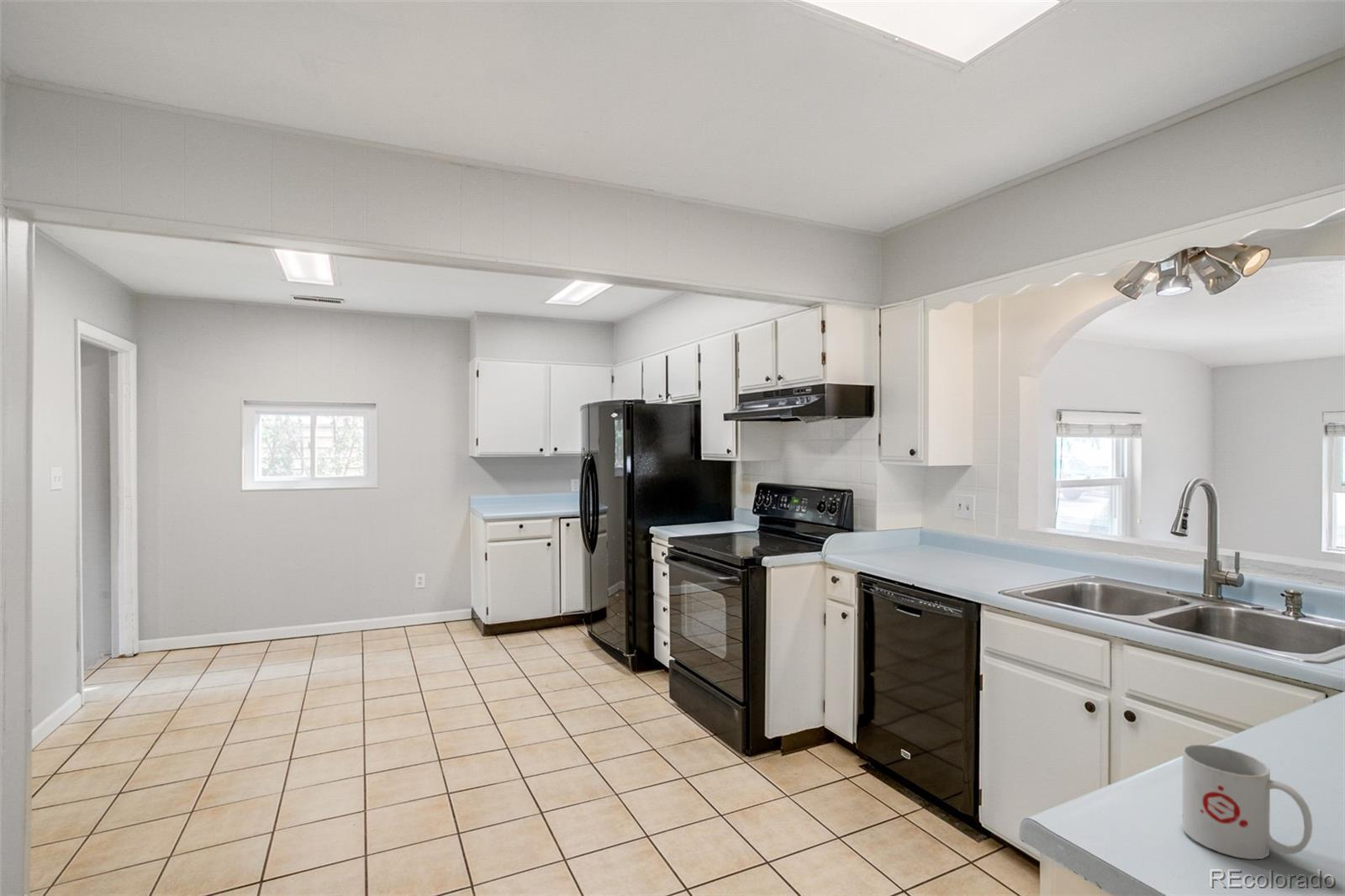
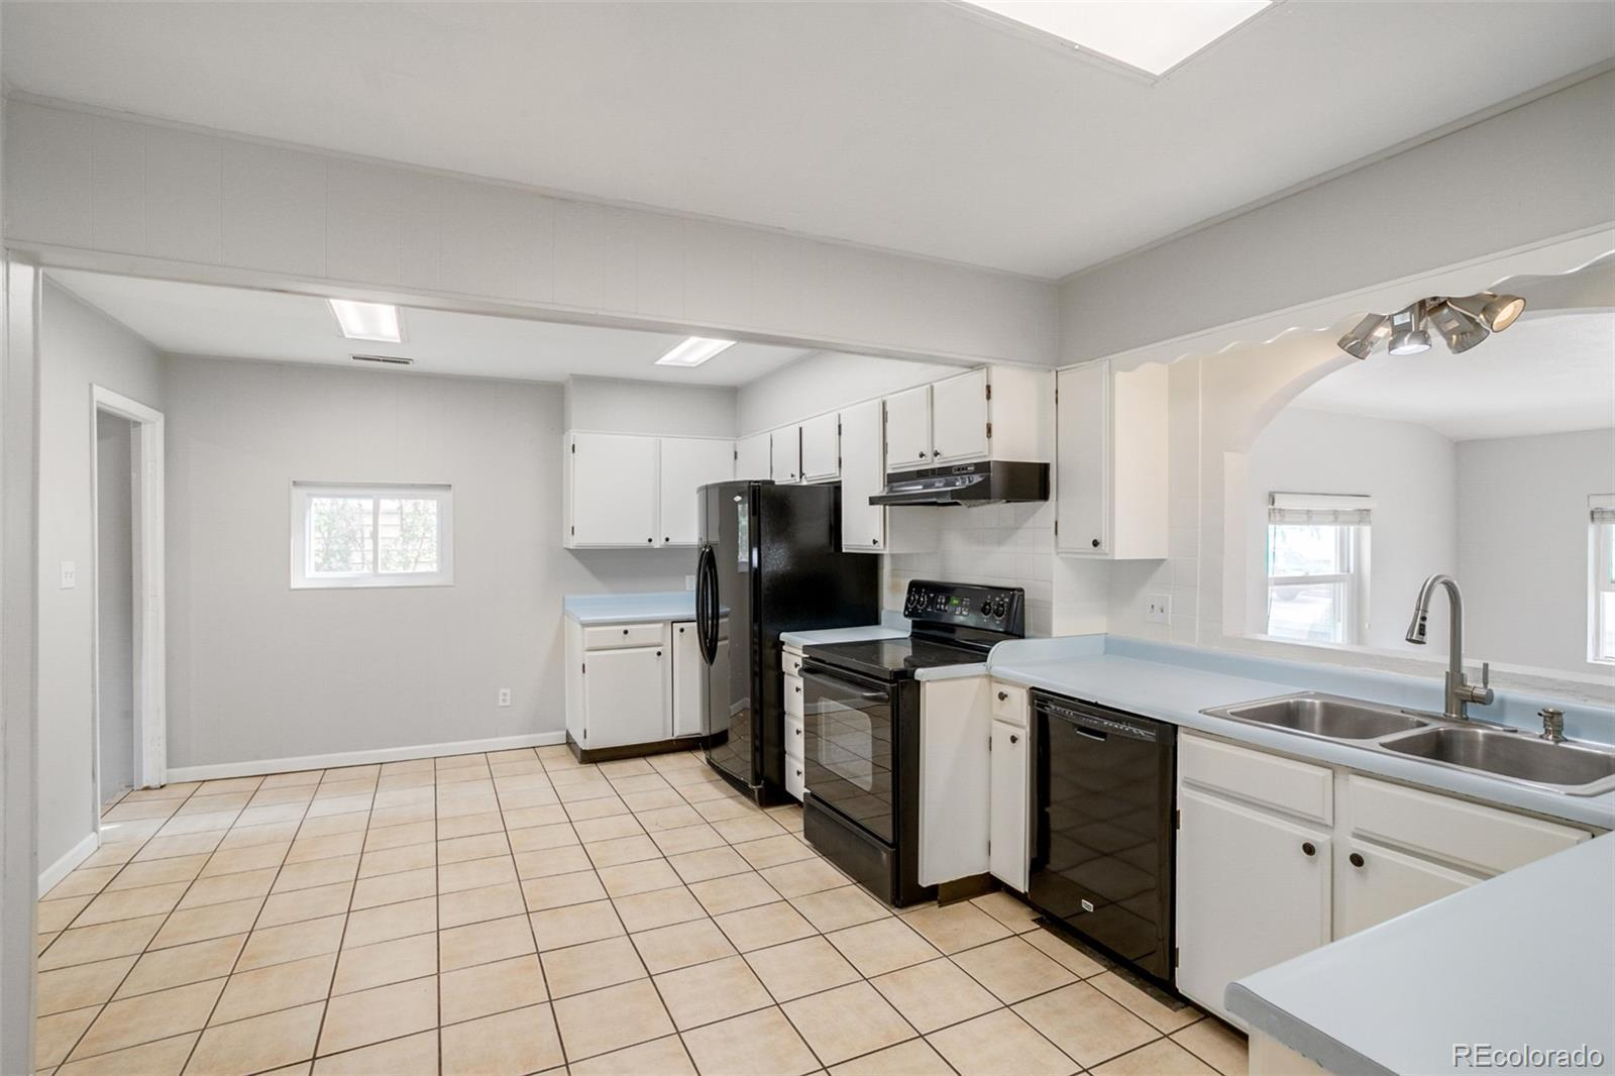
- mug (1243, 805)
